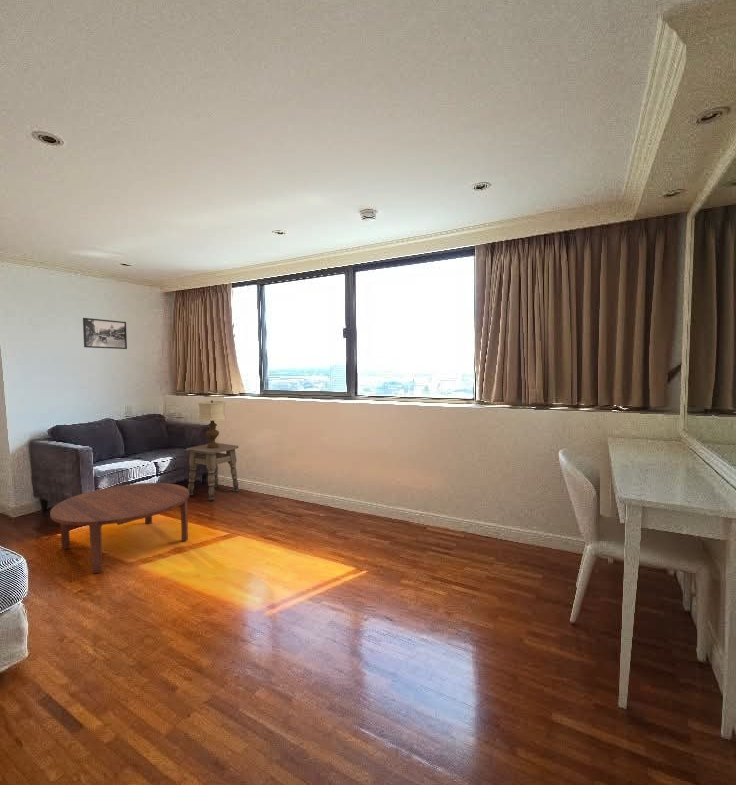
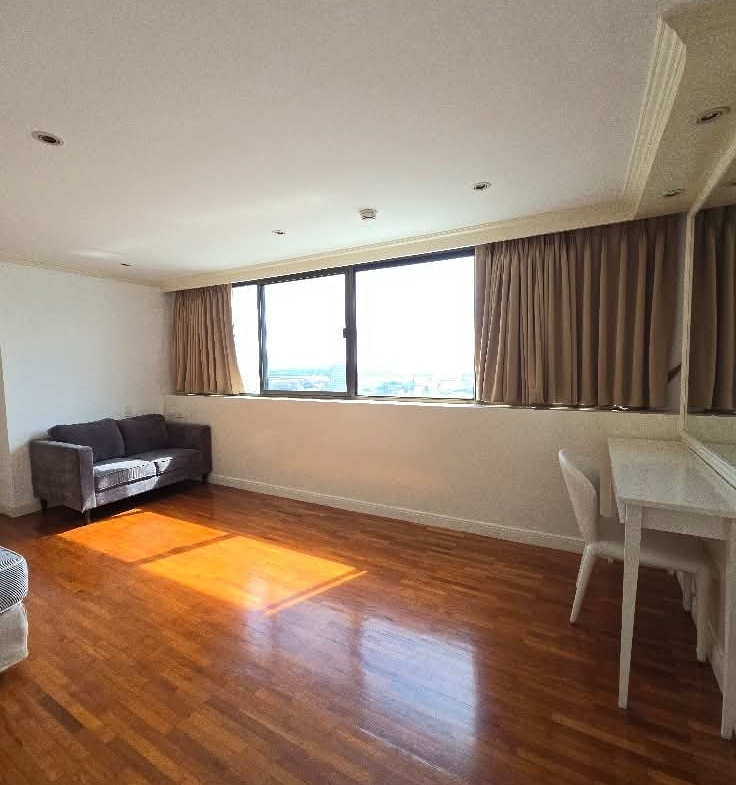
- table lamp (212, 423)
- side table (213, 470)
- coffee table (125, 522)
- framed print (105, 334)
